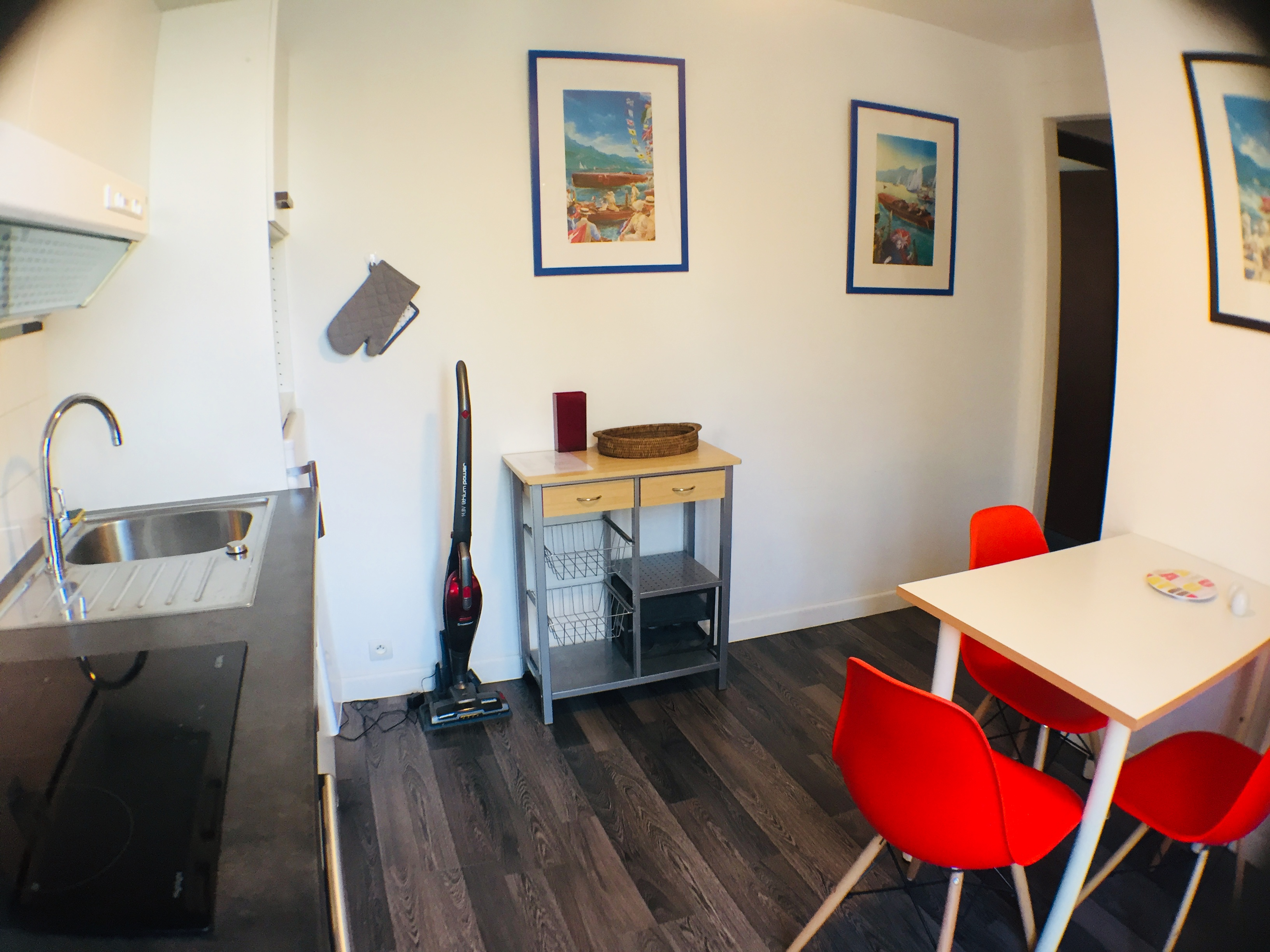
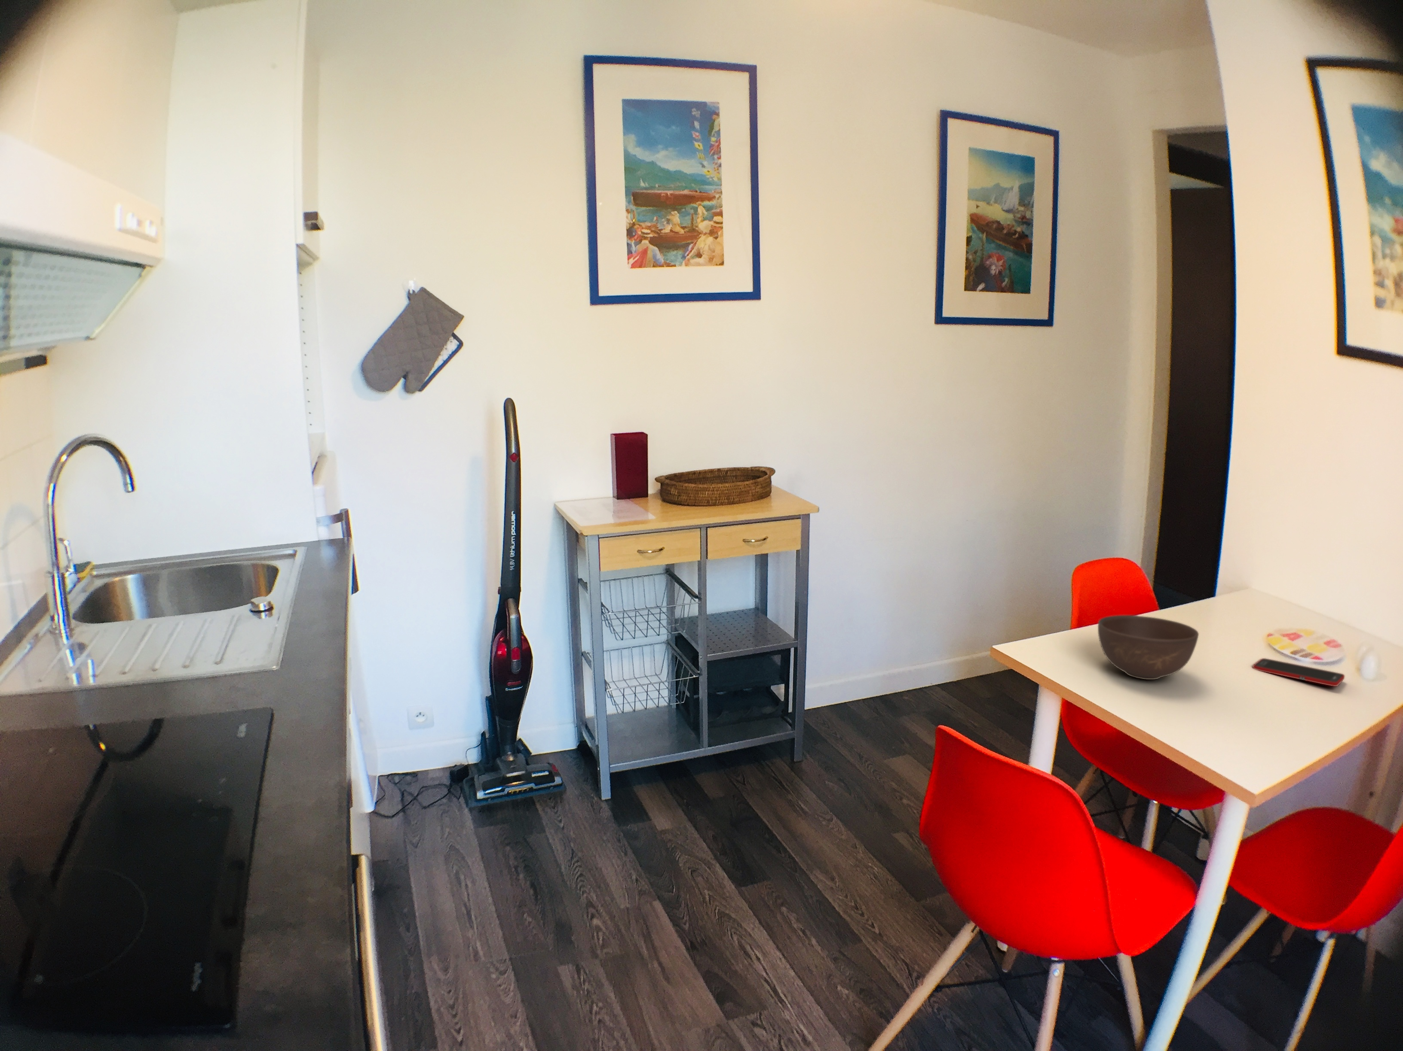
+ bowl (1146, 651)
+ cell phone (1298, 672)
